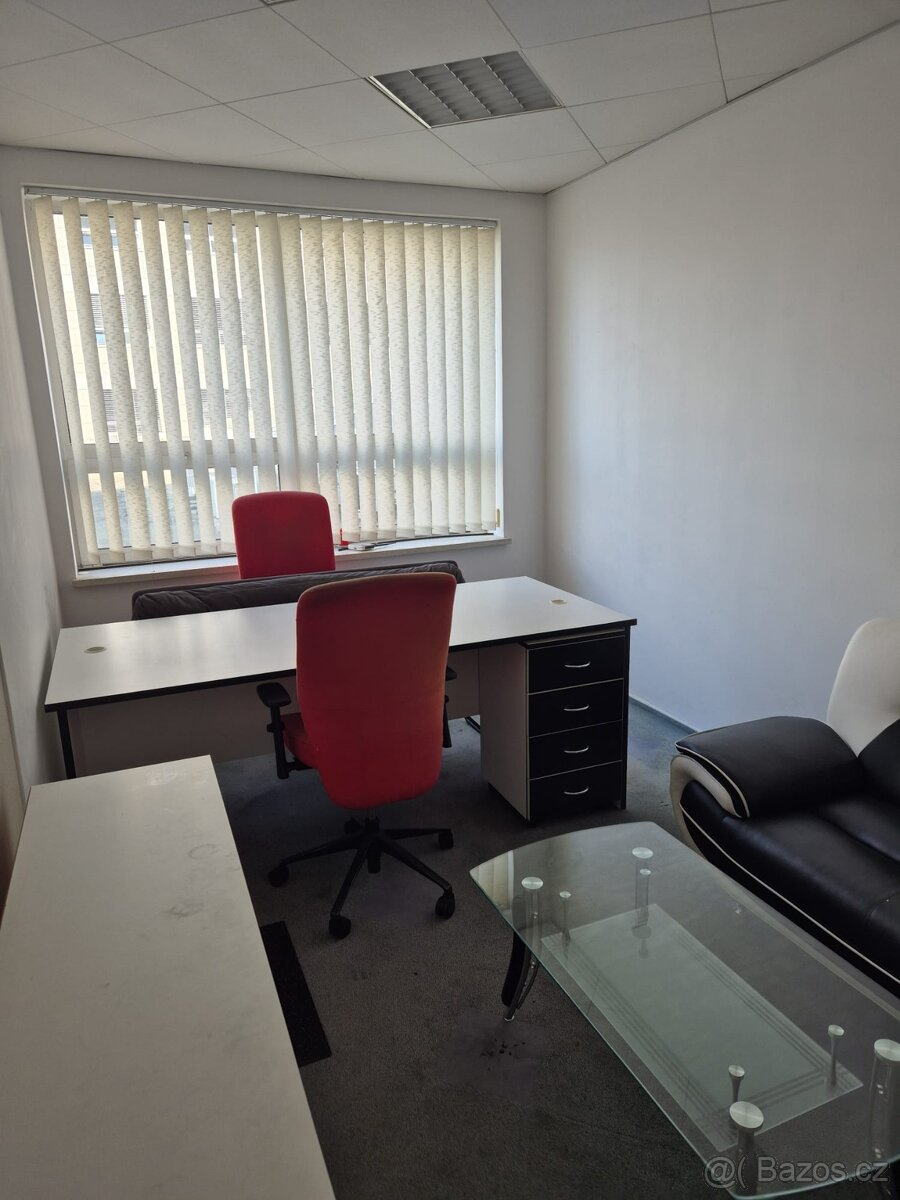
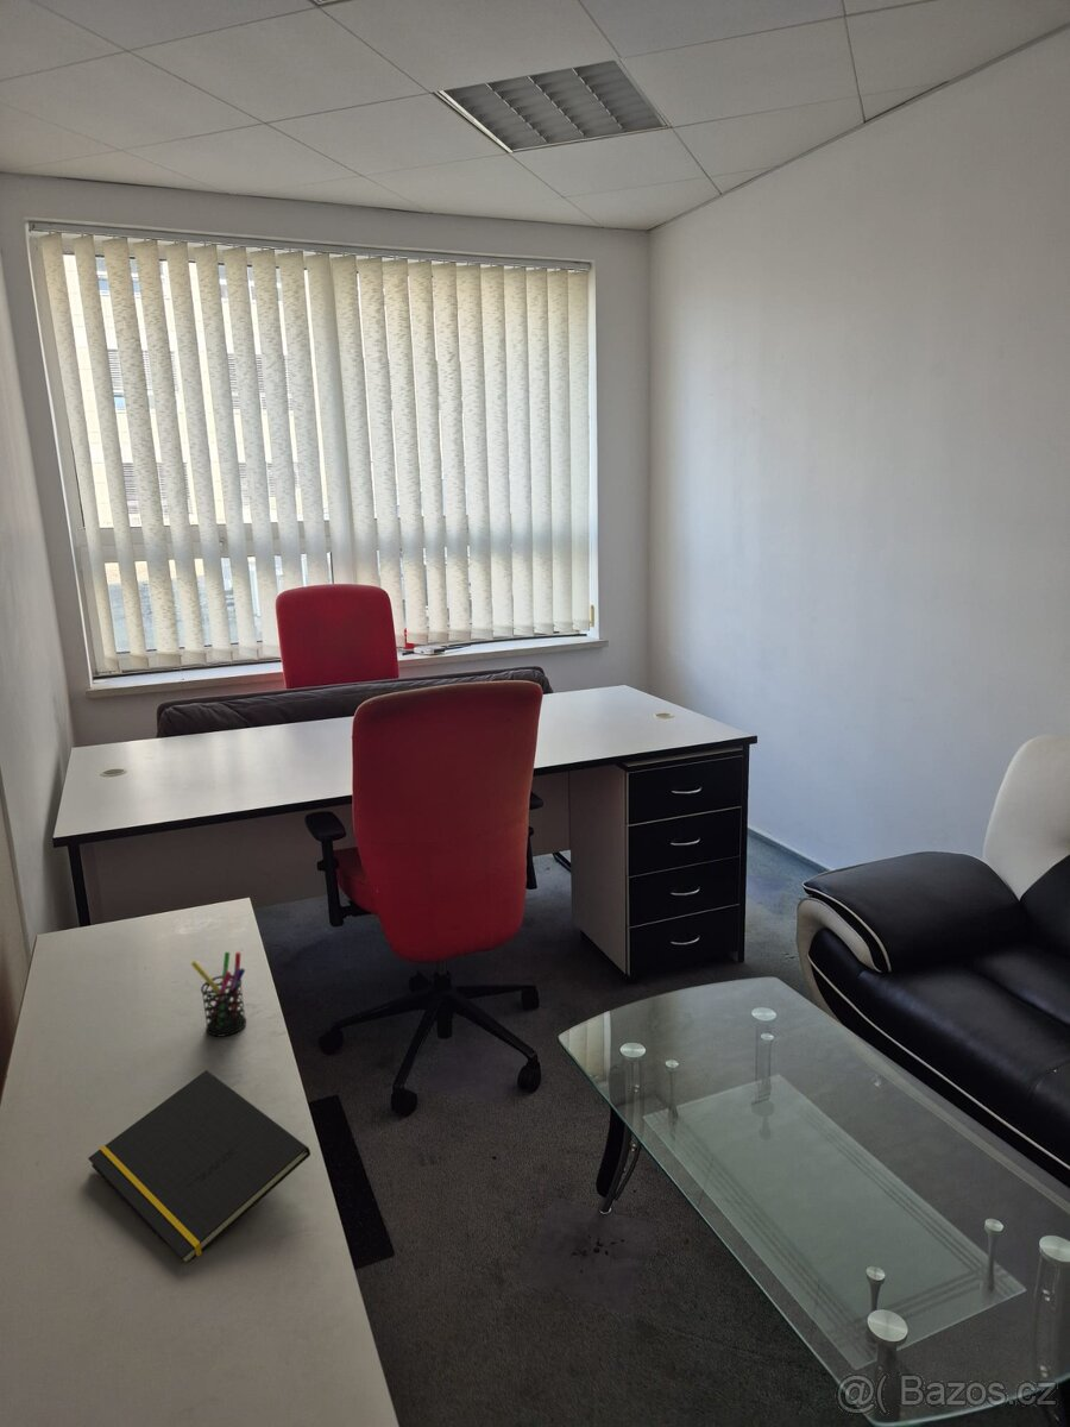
+ notepad (197, 1156)
+ pen holder (225, 987)
